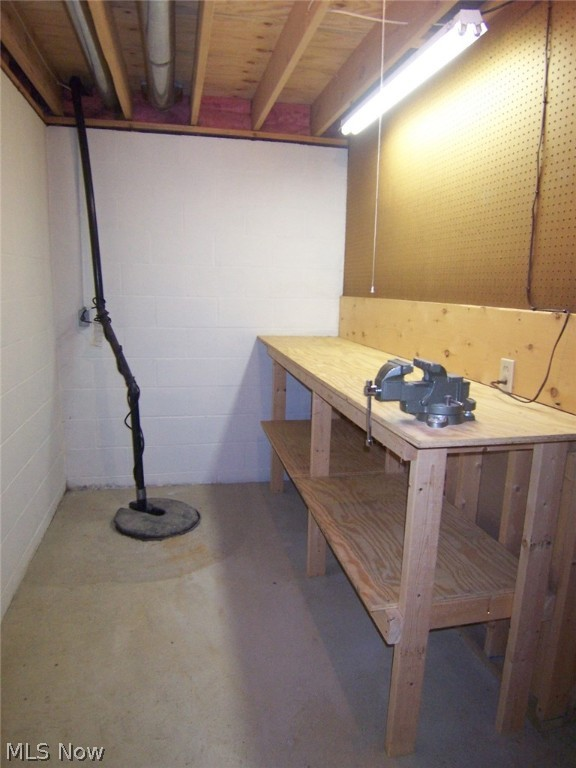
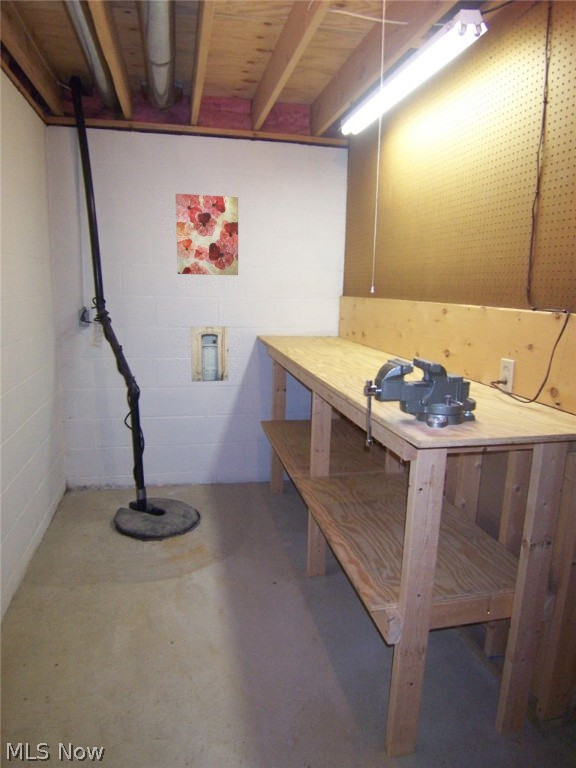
+ wall art (209, 353)
+ wall art (207, 235)
